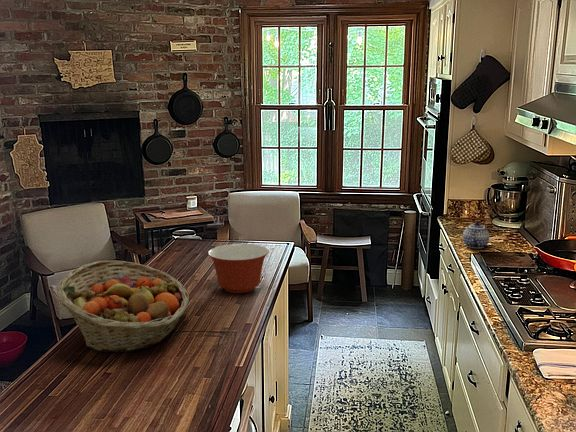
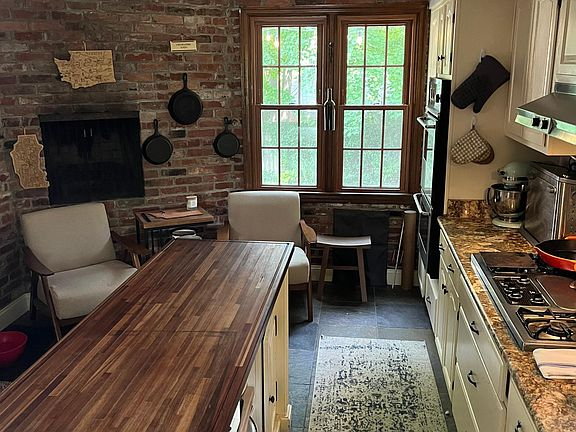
- fruit basket (126, 302)
- teapot (476, 234)
- mixing bowl (238, 269)
